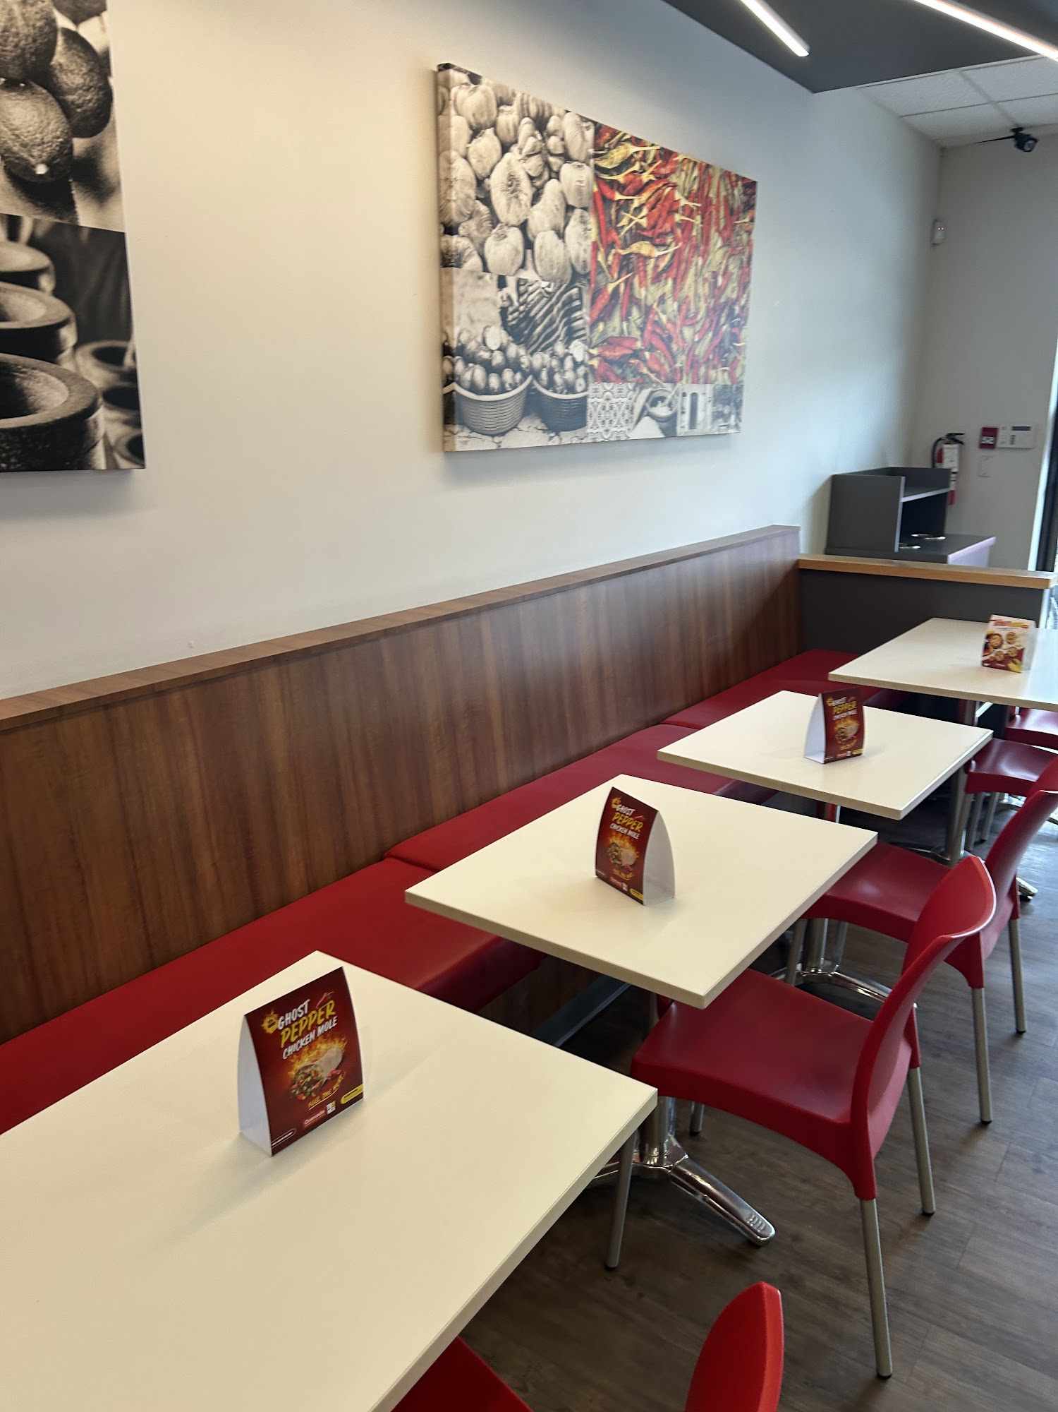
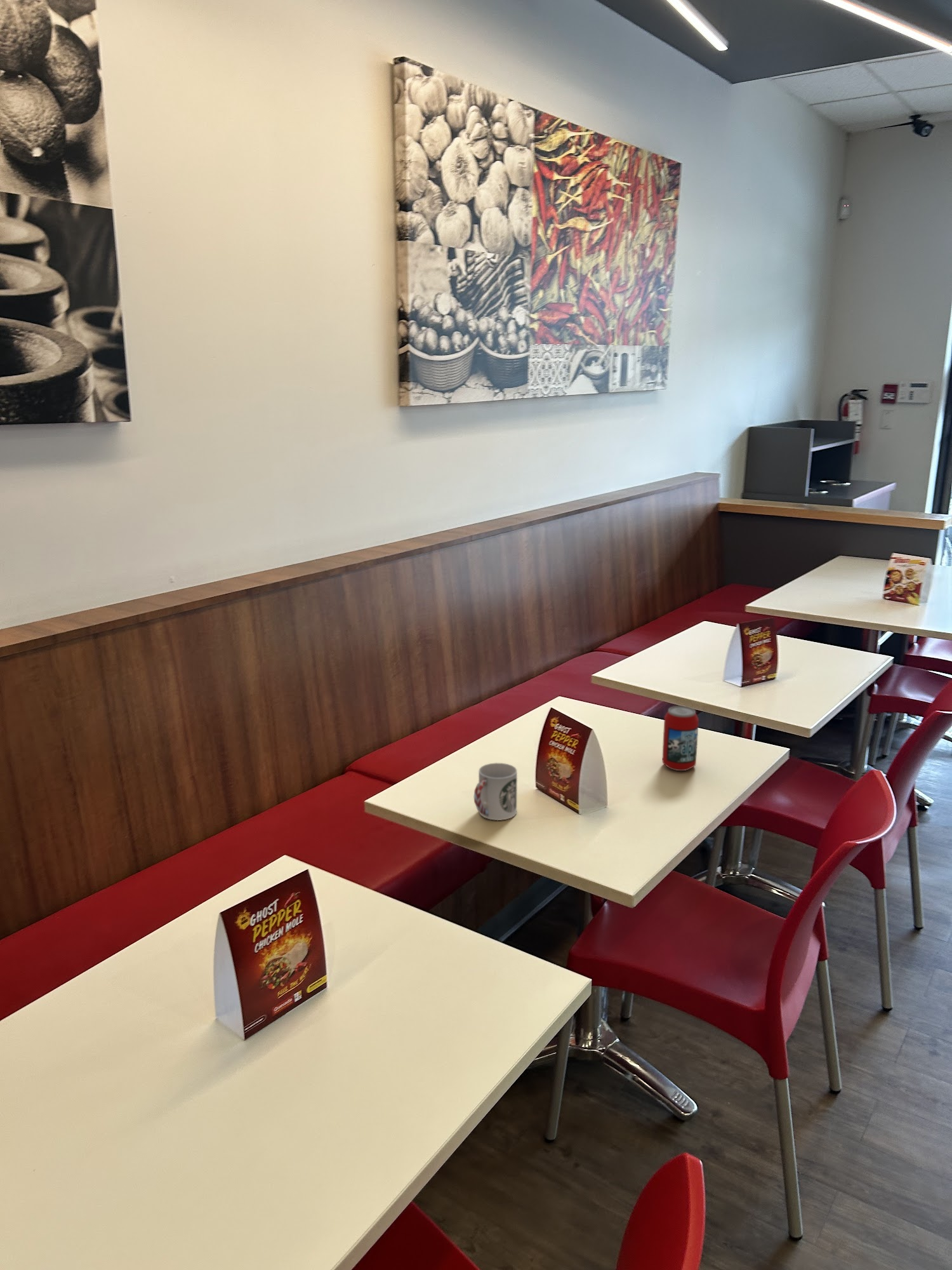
+ cup (493, 794)
+ beverage can (680, 739)
